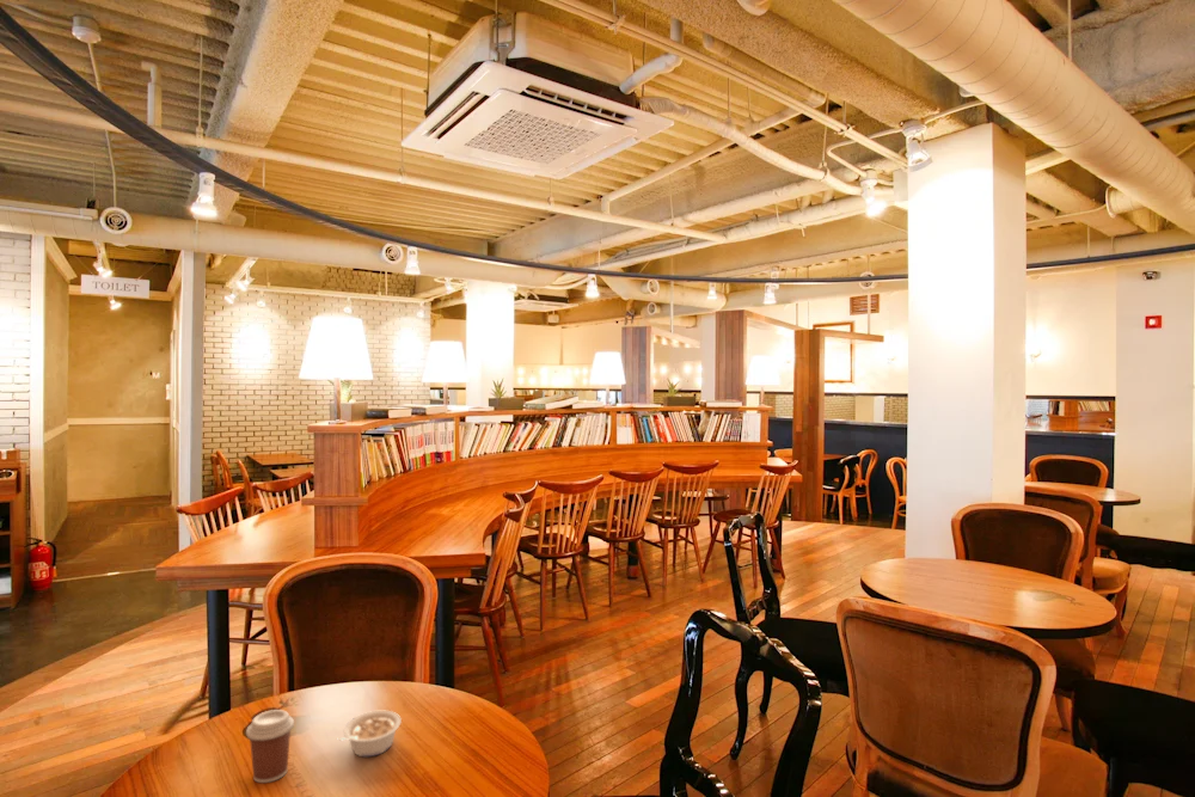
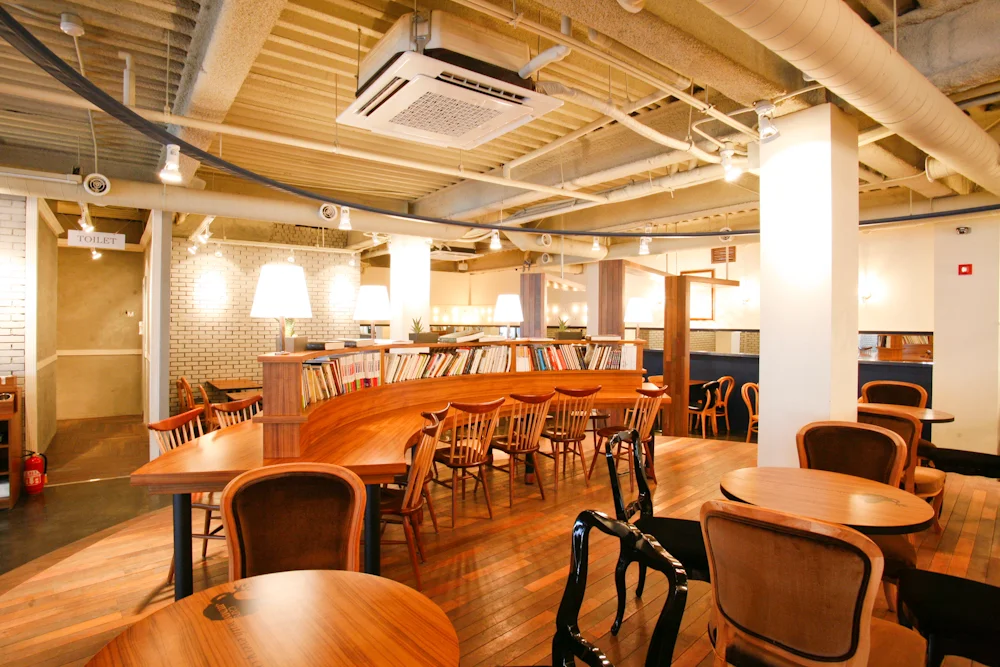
- legume (372, 734)
- coffee cup (270, 746)
